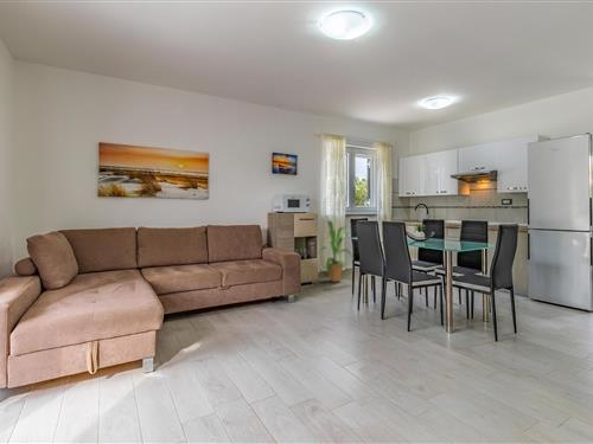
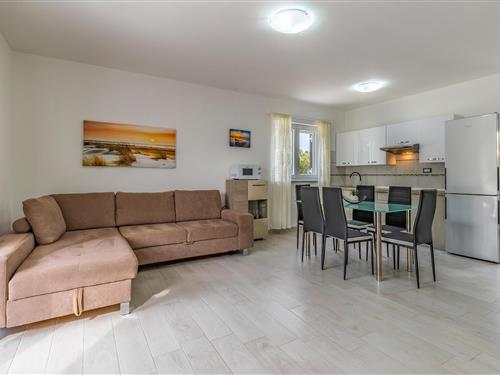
- house plant (339, 250)
